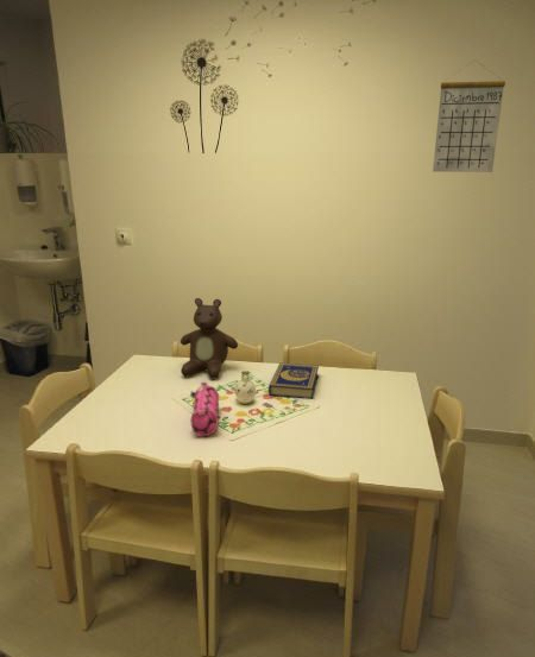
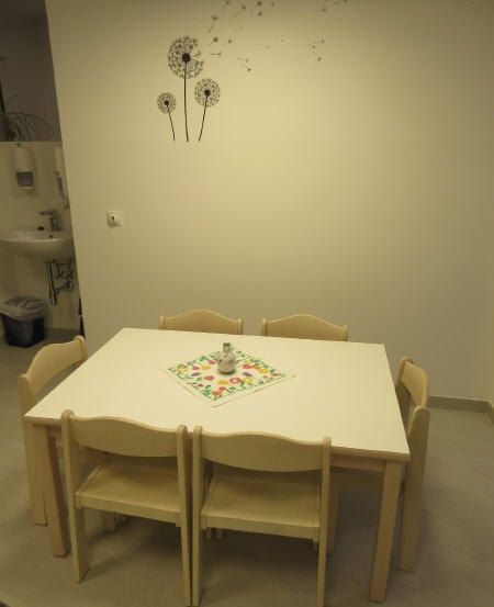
- teddy bear (204, 336)
- book (294, 380)
- calendar (468, 116)
- pencil case (204, 408)
